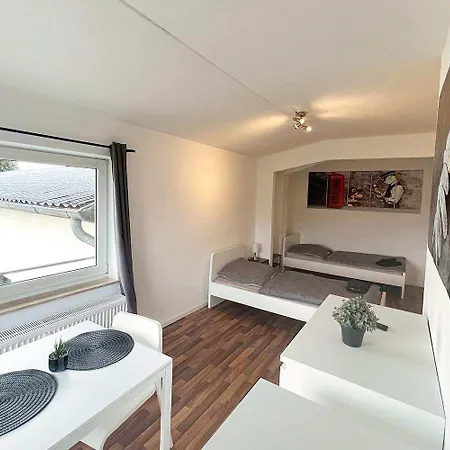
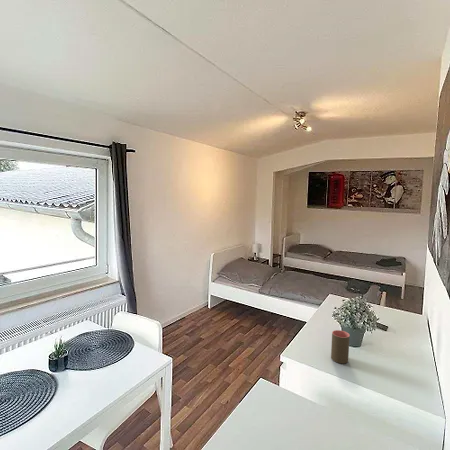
+ cup (340, 346)
